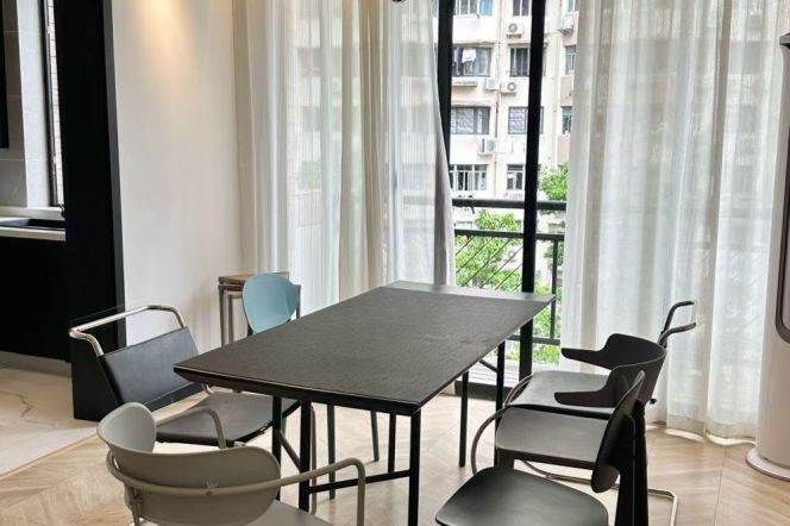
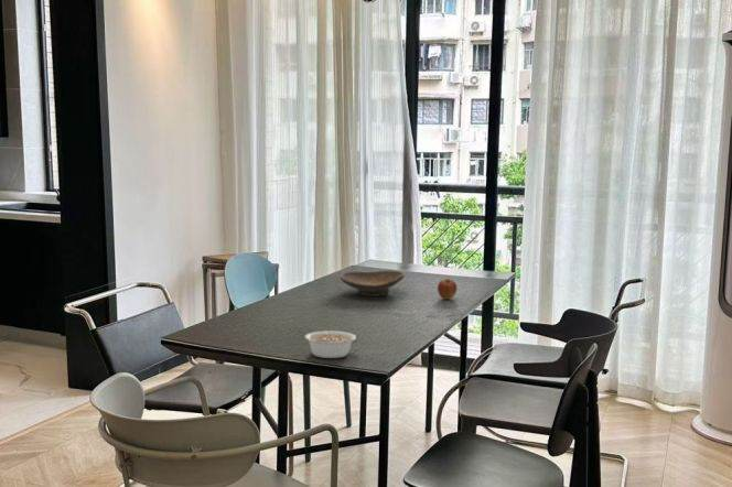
+ decorative bowl (372, 283)
+ fruit (446, 288)
+ legume (332, 343)
